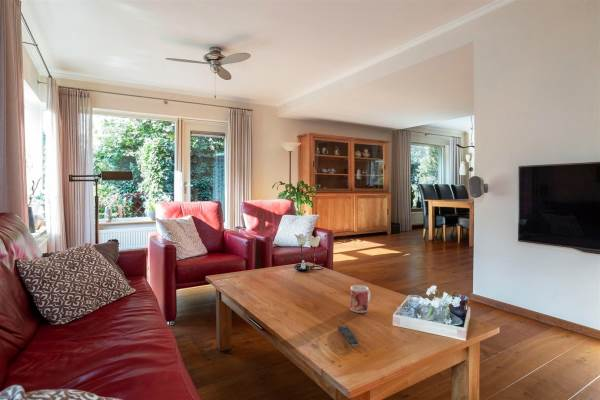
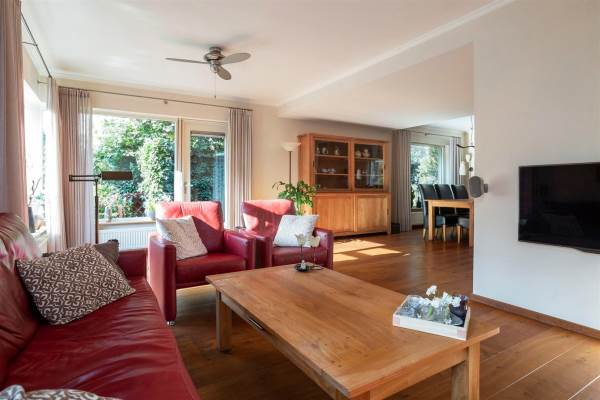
- mug (362, 297)
- remote control (348, 335)
